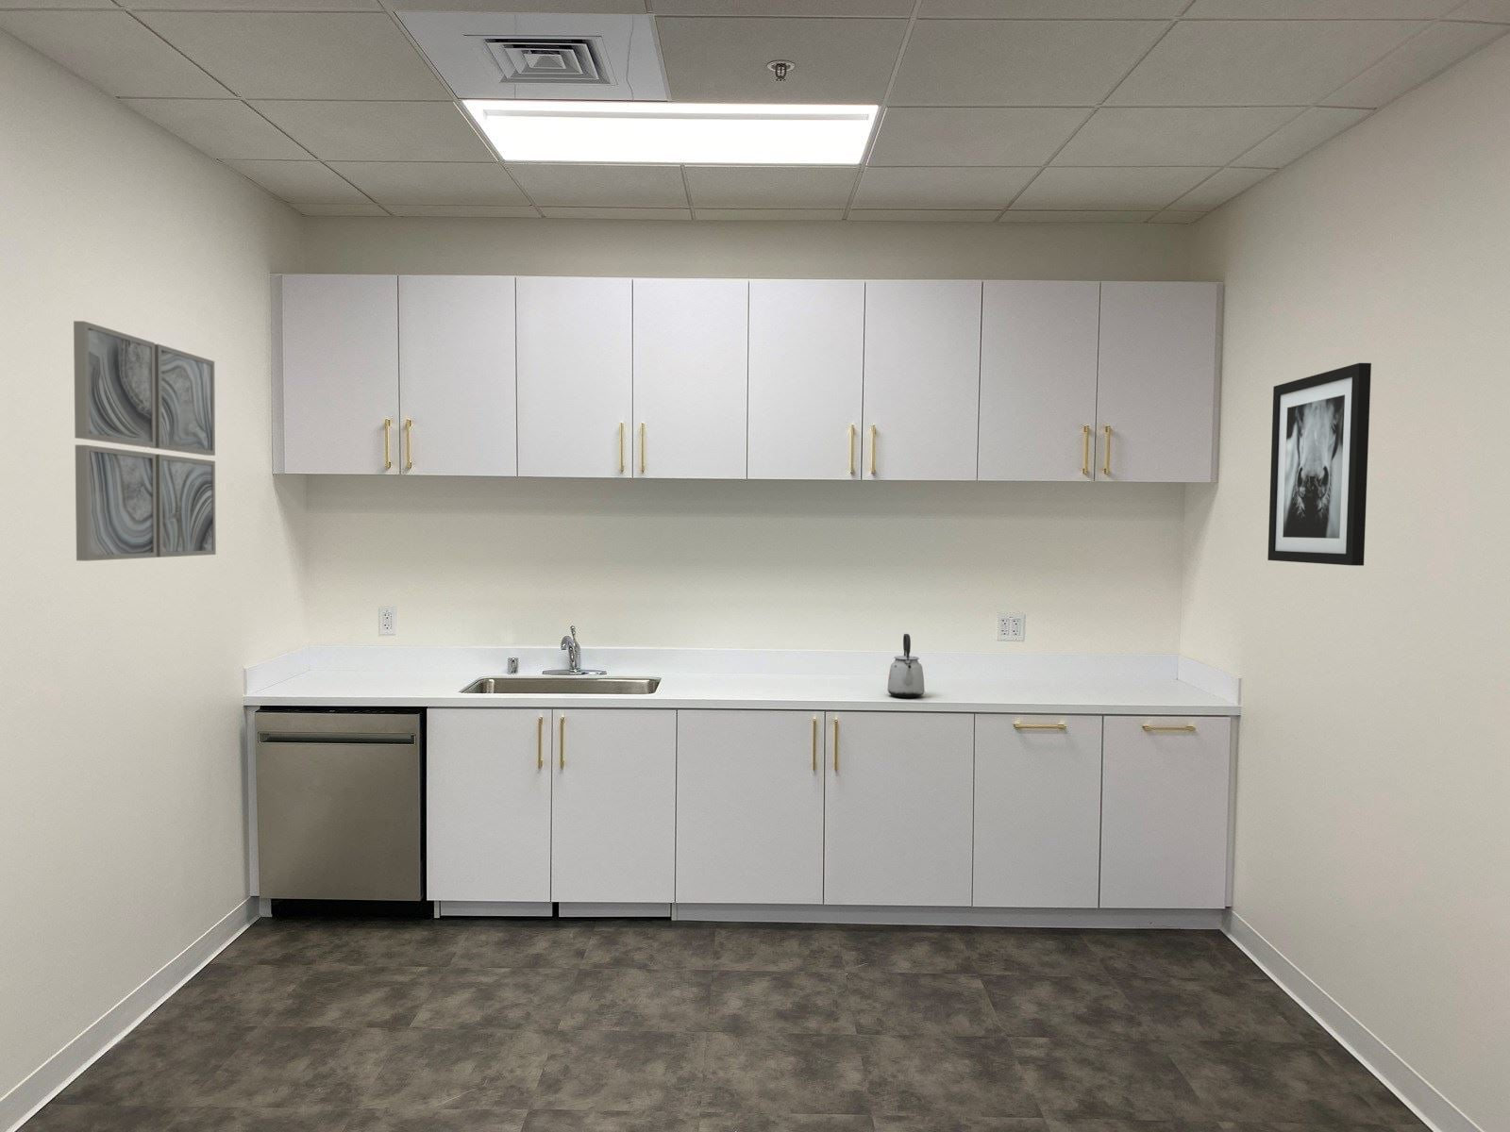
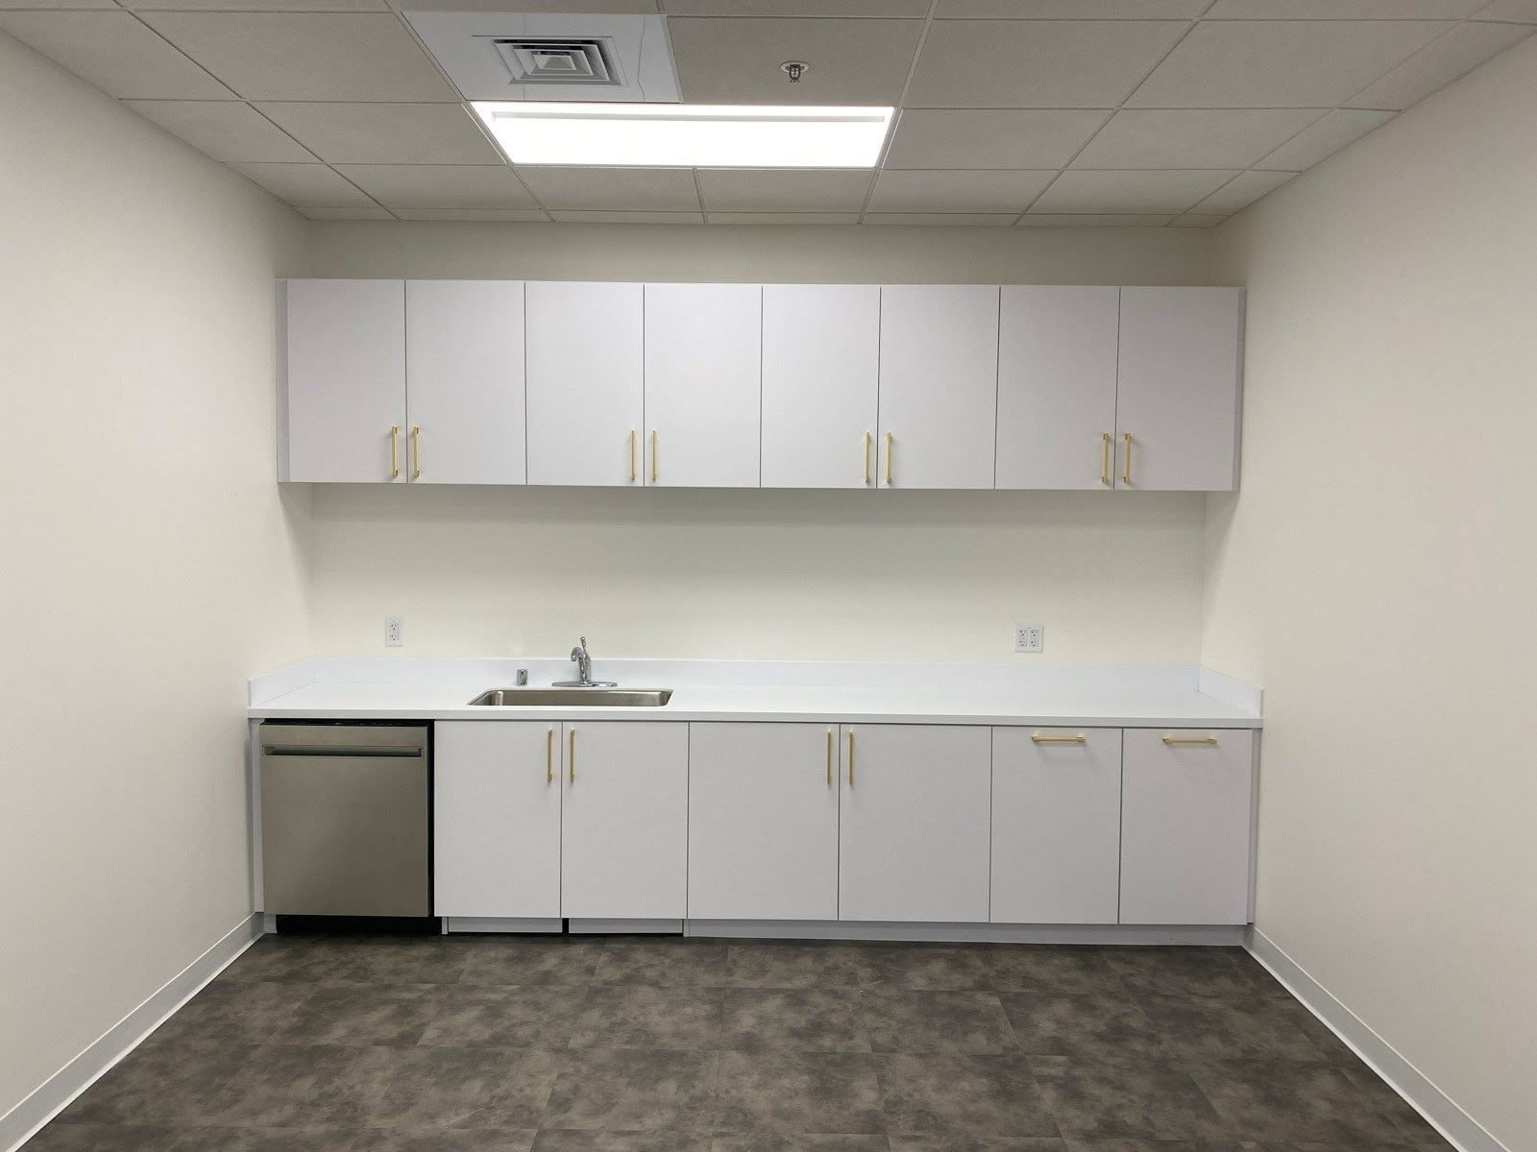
- wall art (1315, 468)
- kettle (907, 666)
- wall art (152, 453)
